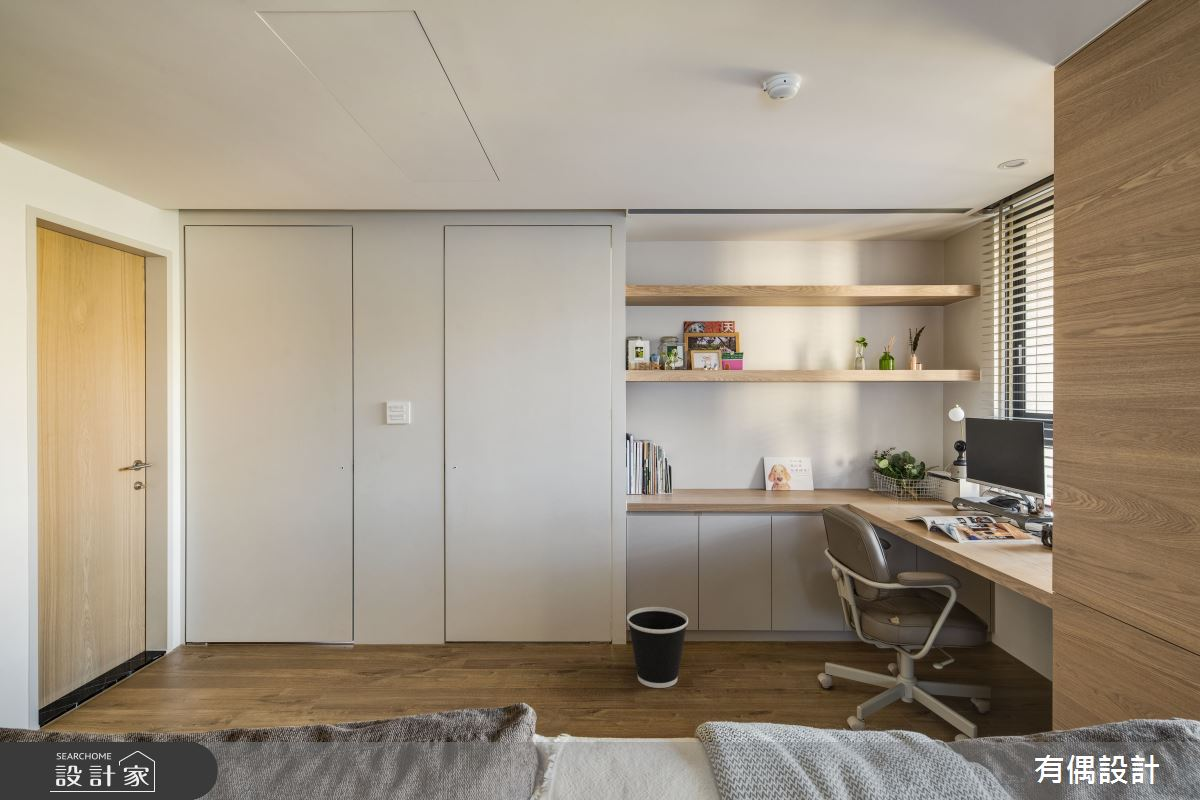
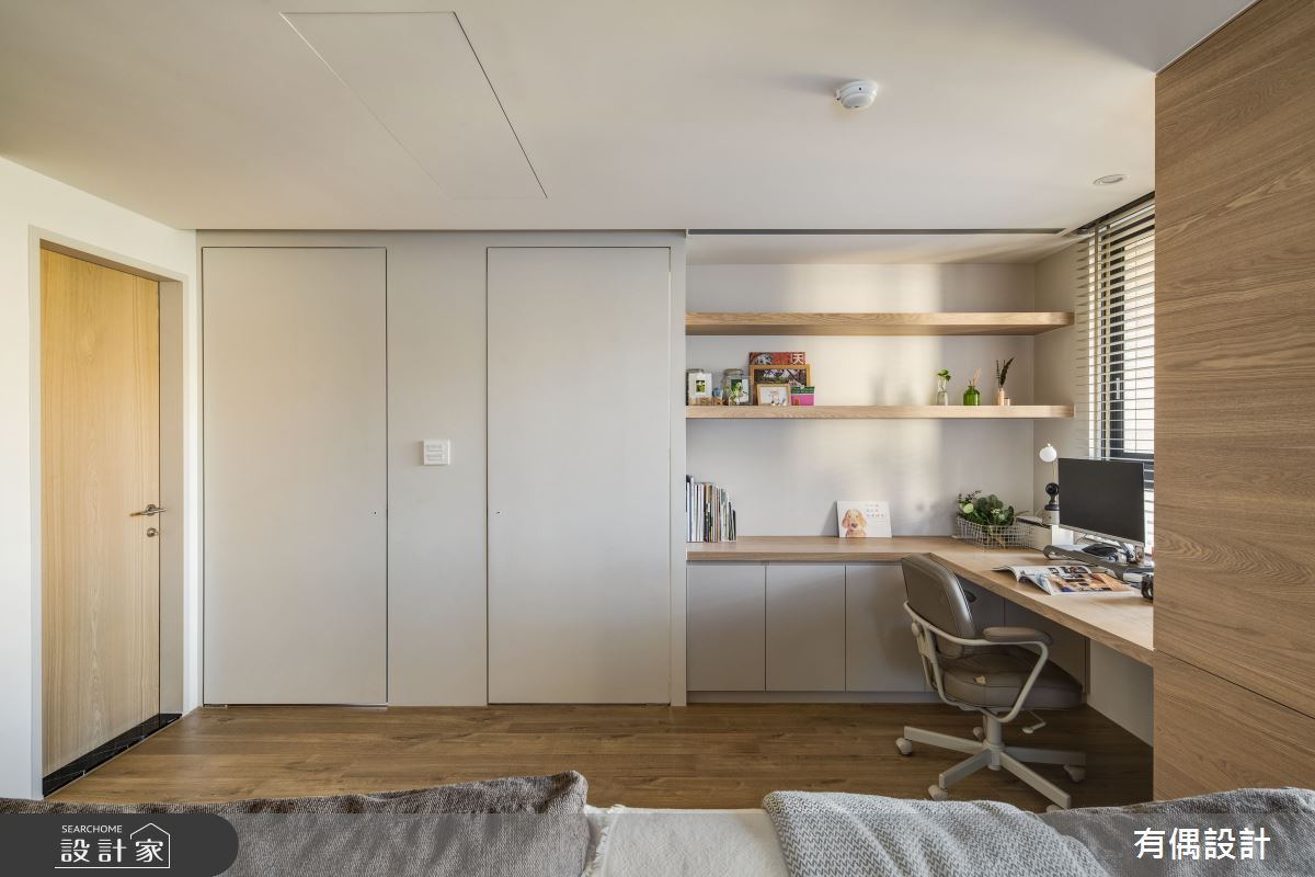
- wastebasket (657, 647)
